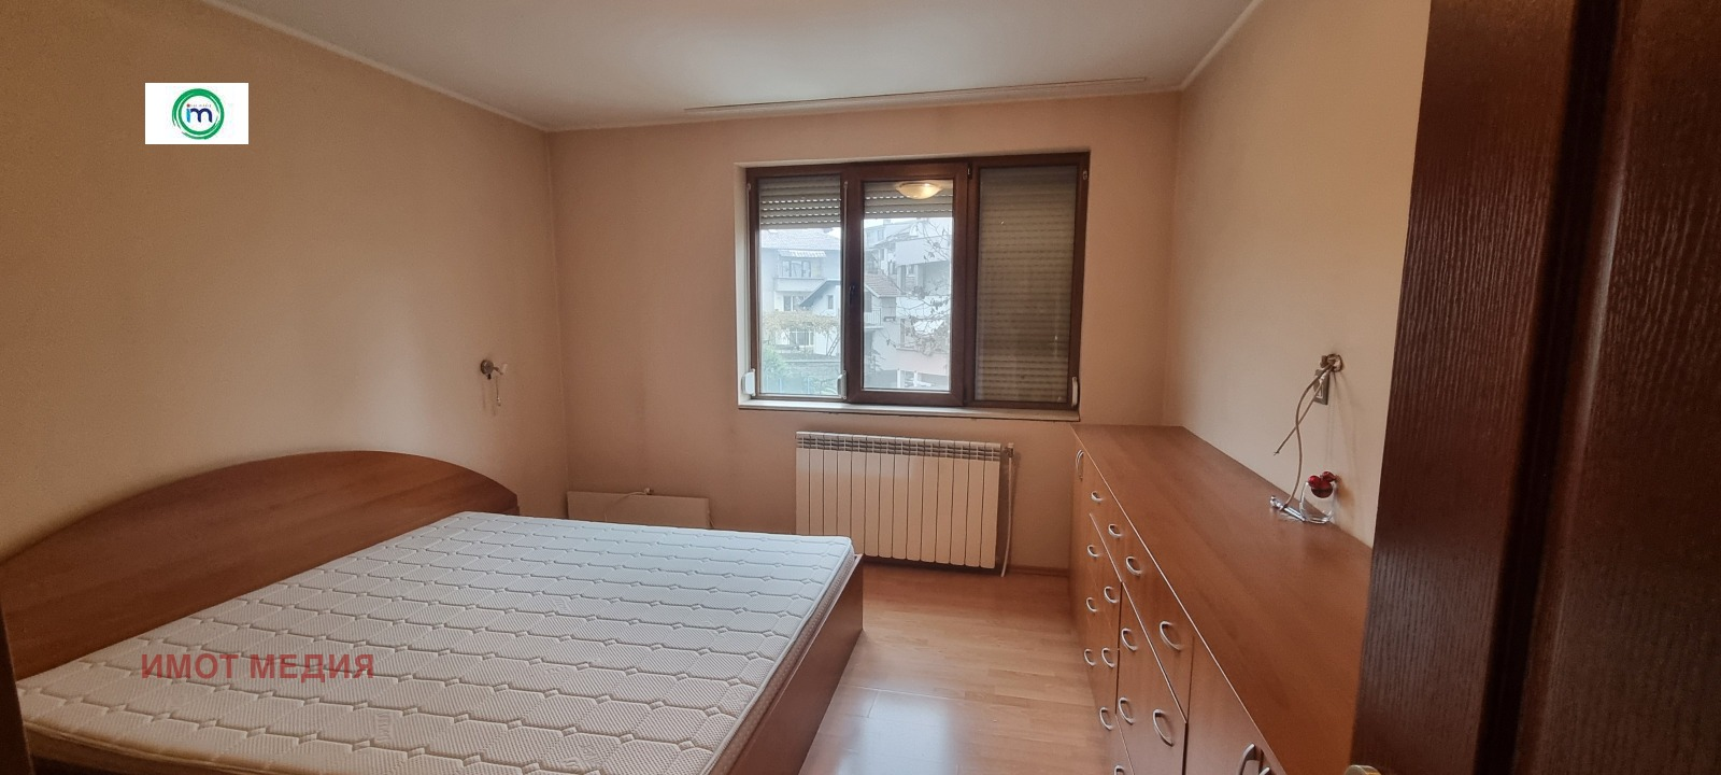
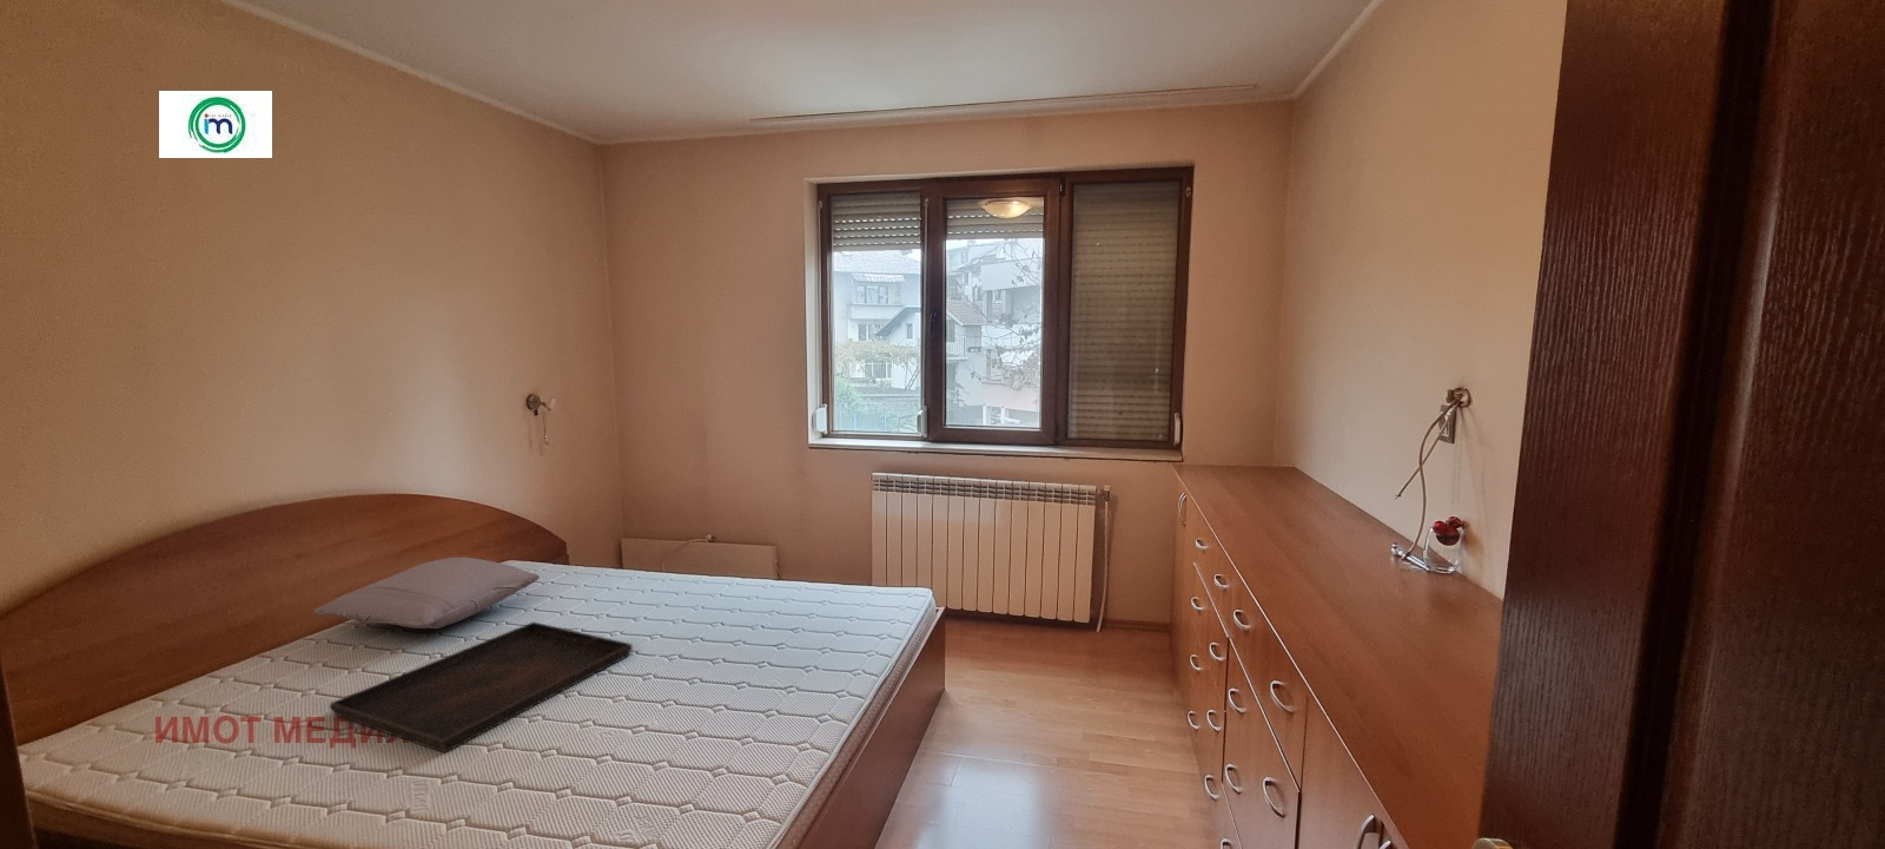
+ serving tray (496, 677)
+ pillow (435, 593)
